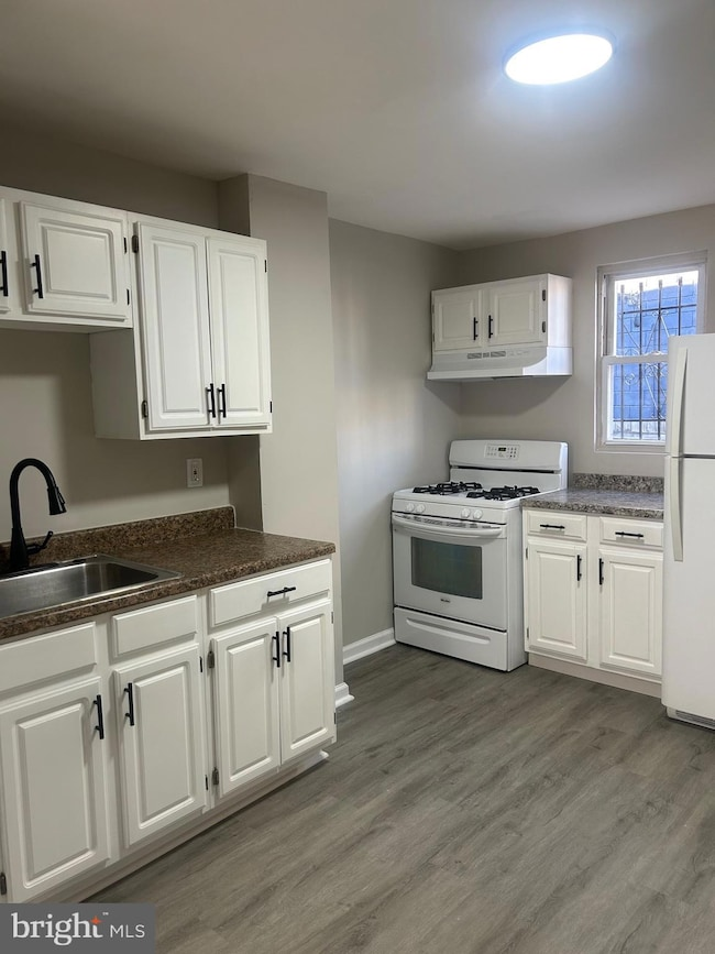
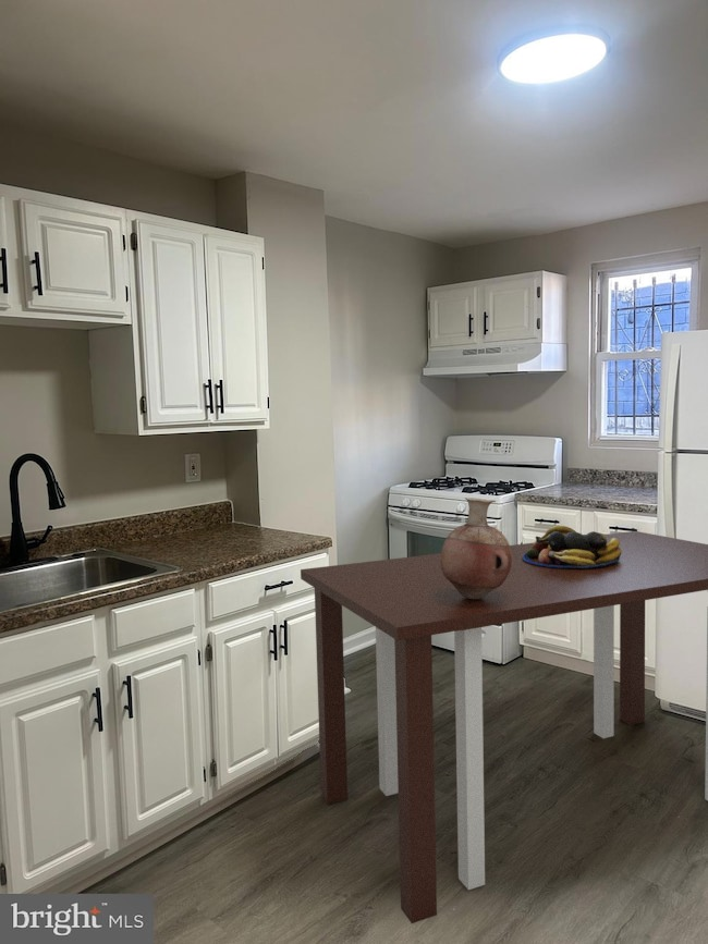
+ dining table (594, 682)
+ fruit bowl (569, 542)
+ vase (475, 548)
